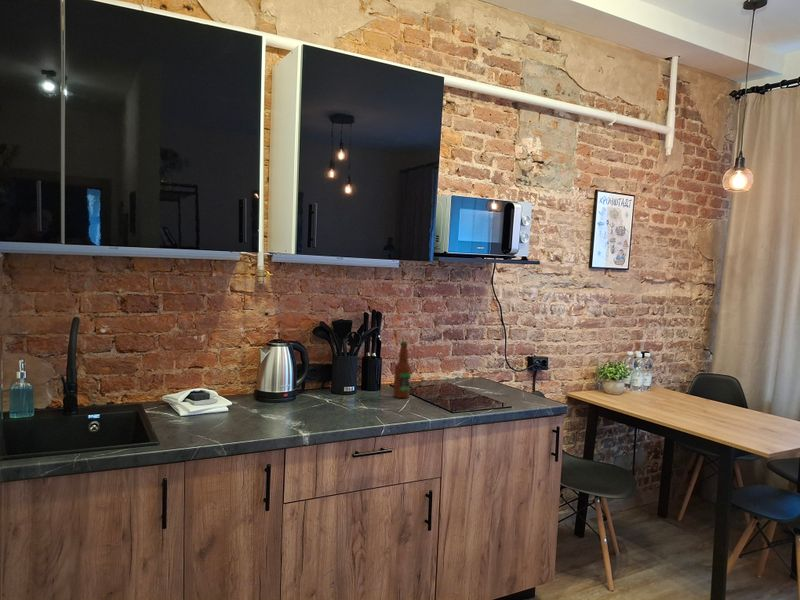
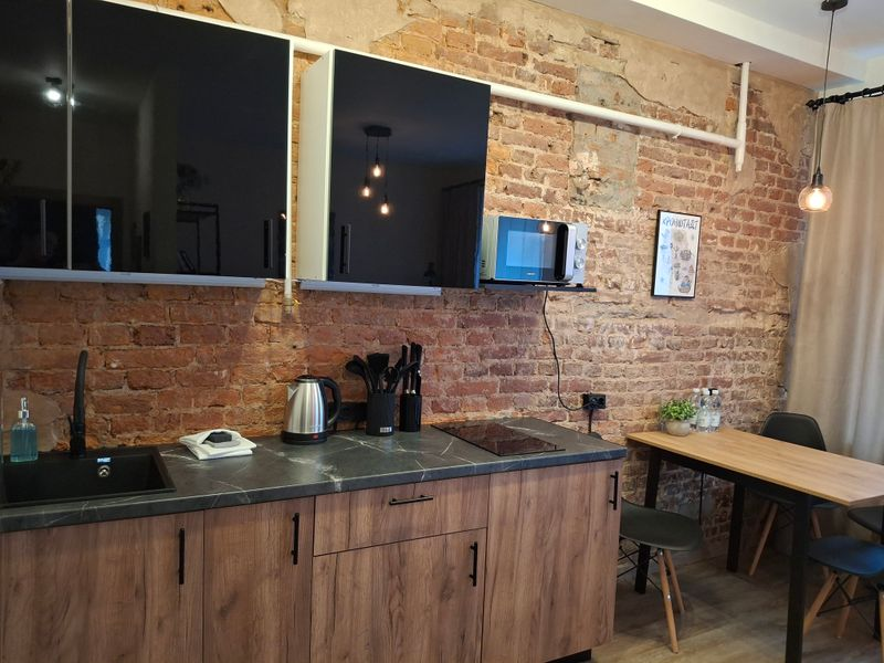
- bottle (402, 369)
